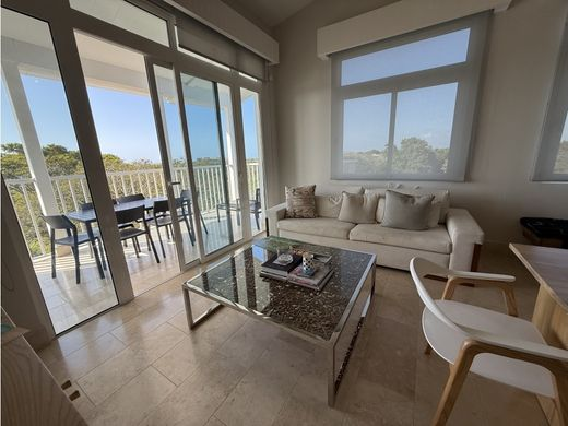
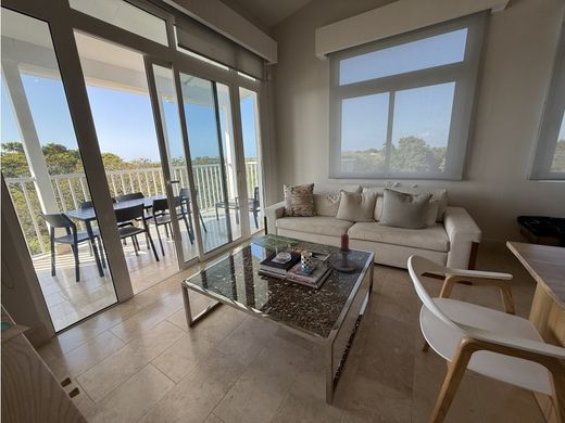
+ candle holder (348, 251)
